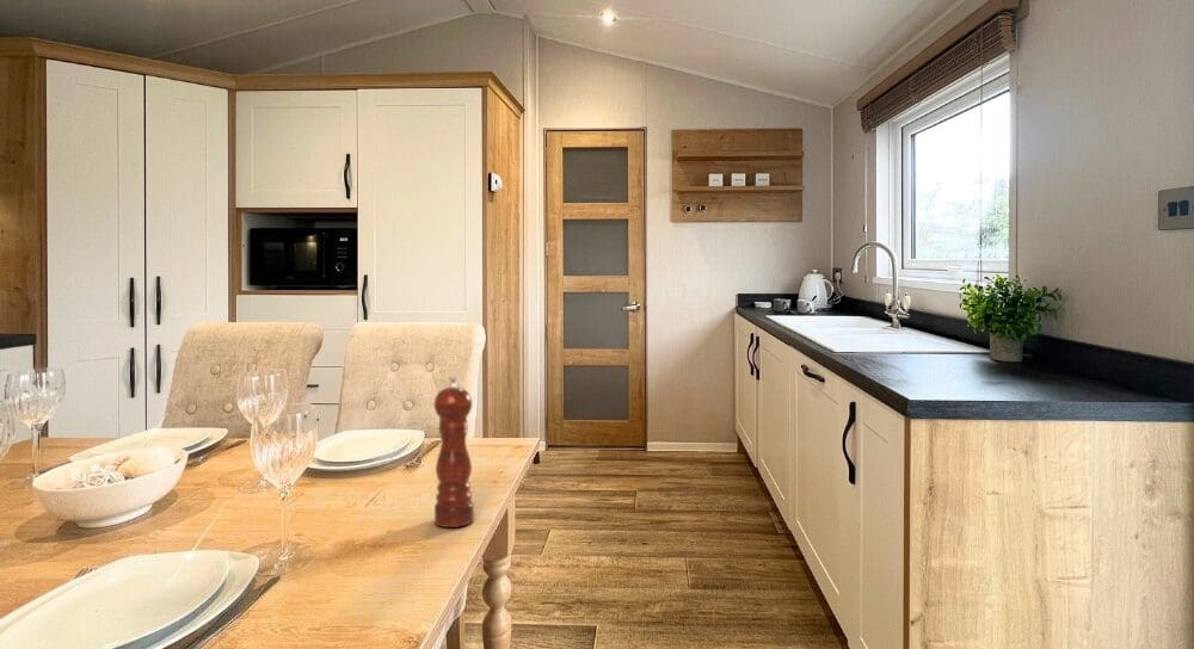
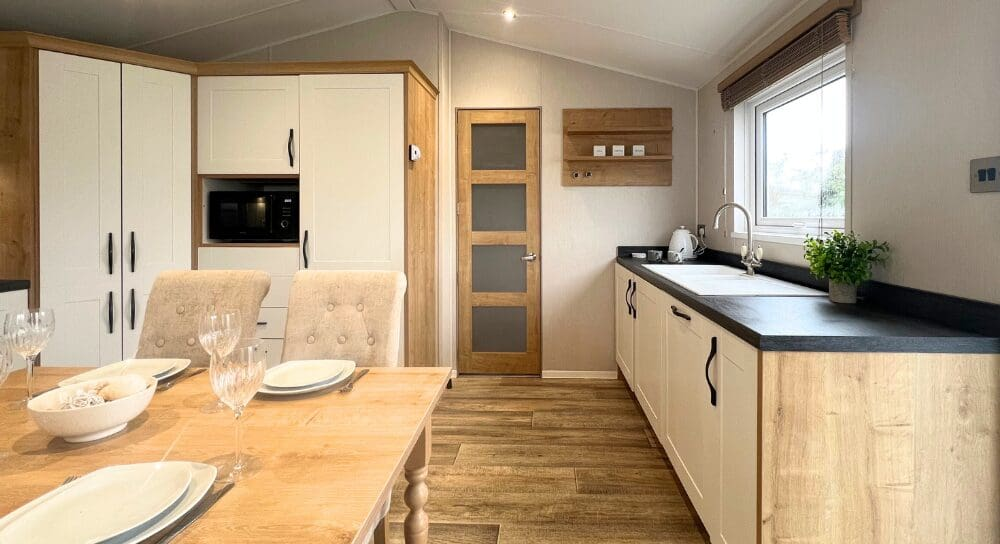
- pepper mill (453, 449)
